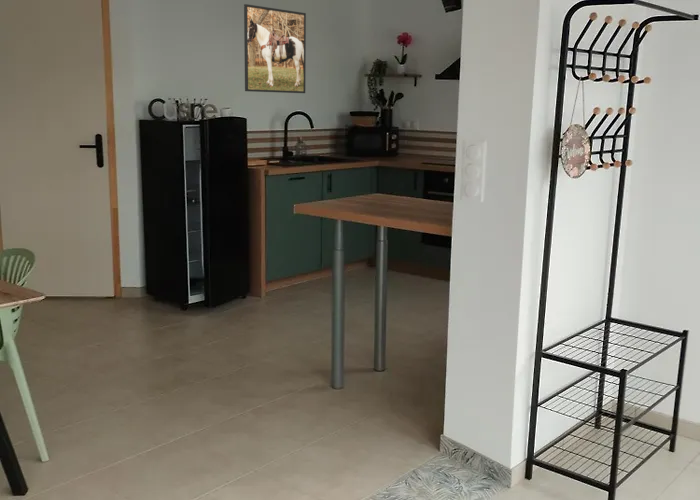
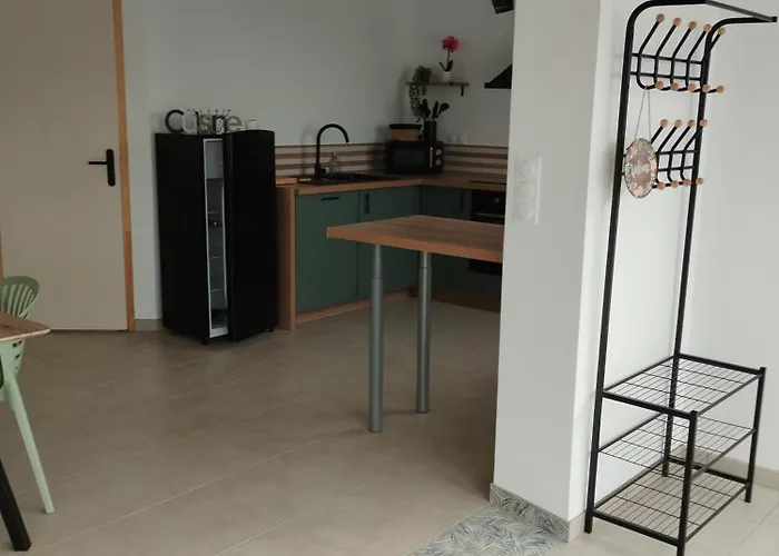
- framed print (276, 51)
